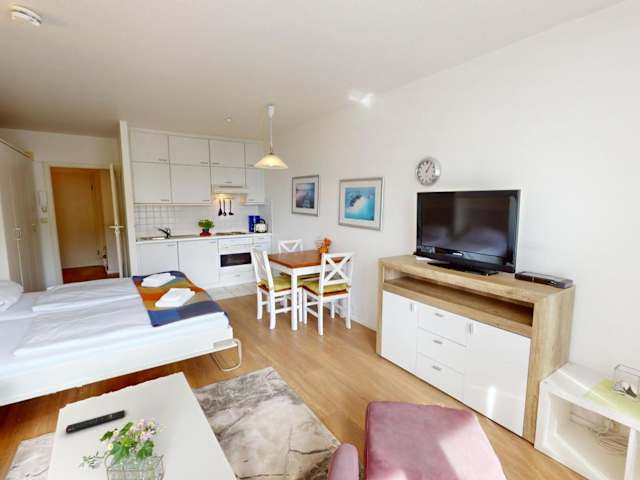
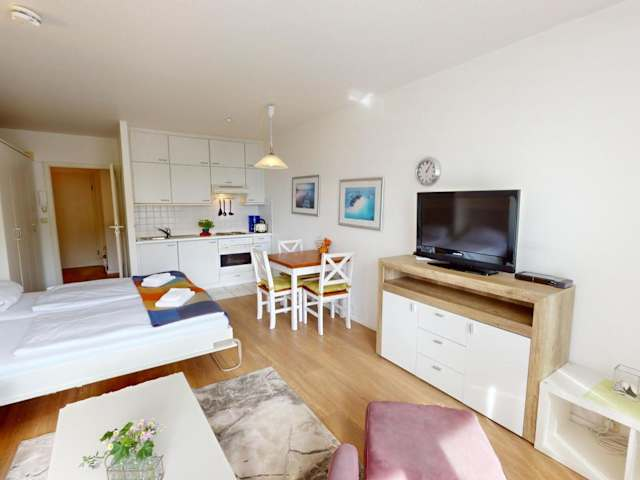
- remote control (96, 421)
